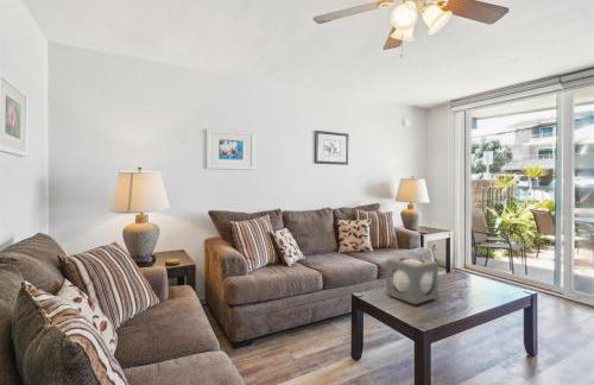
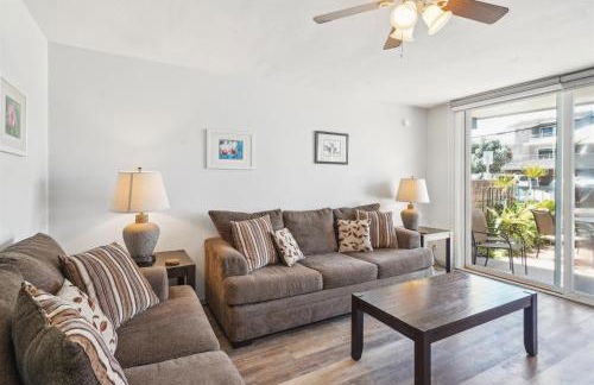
- speaker (411, 278)
